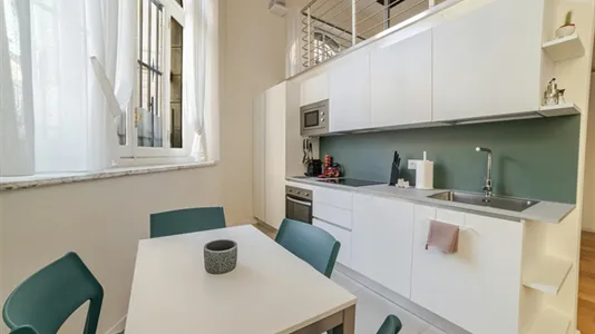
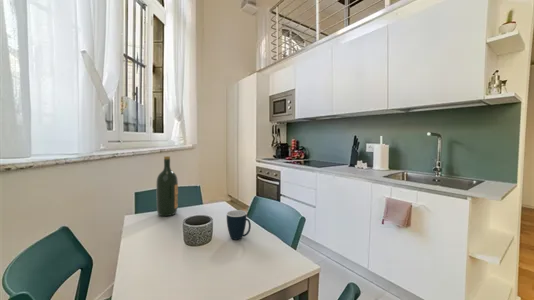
+ wine bottle (167, 185)
+ mug (239, 226)
